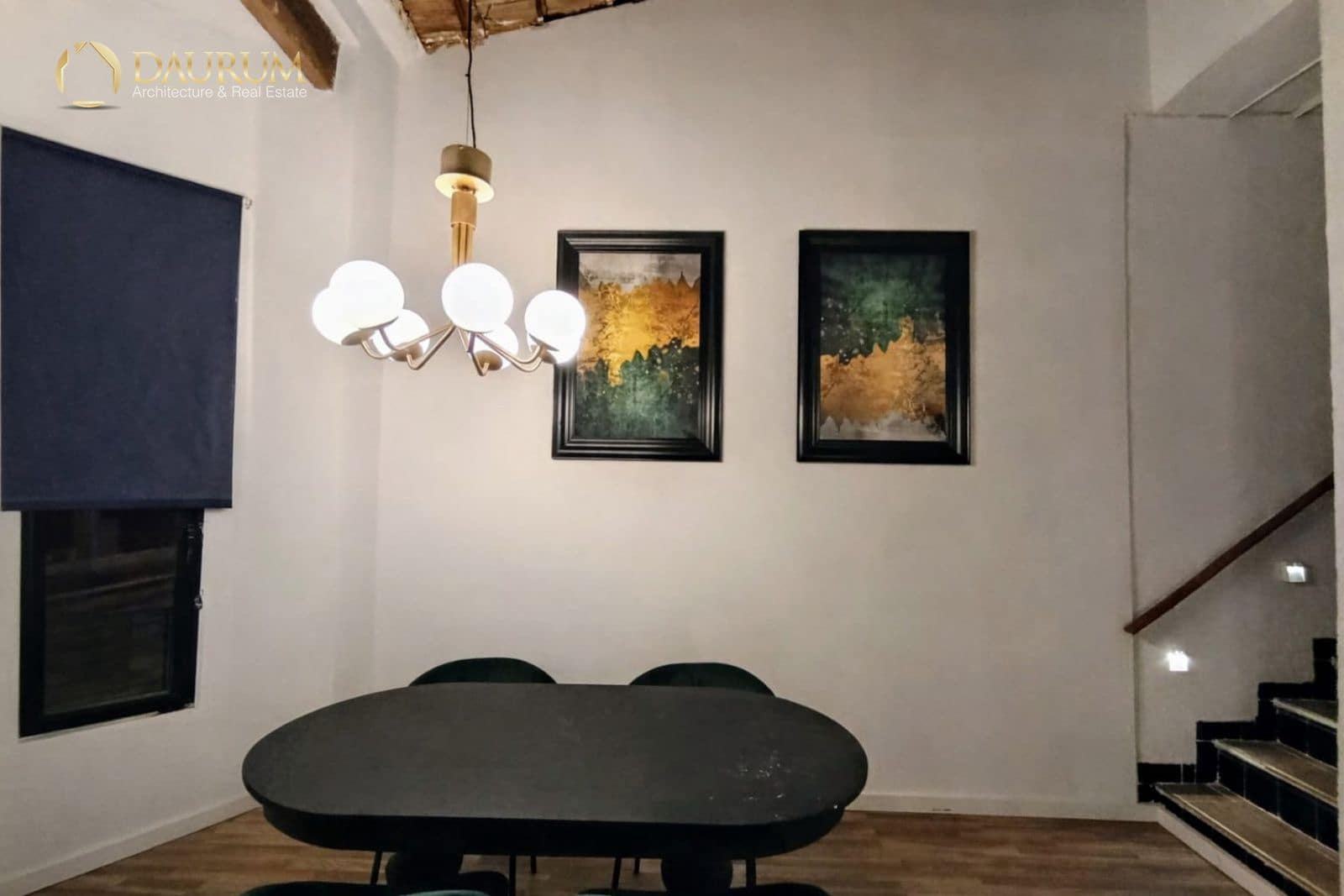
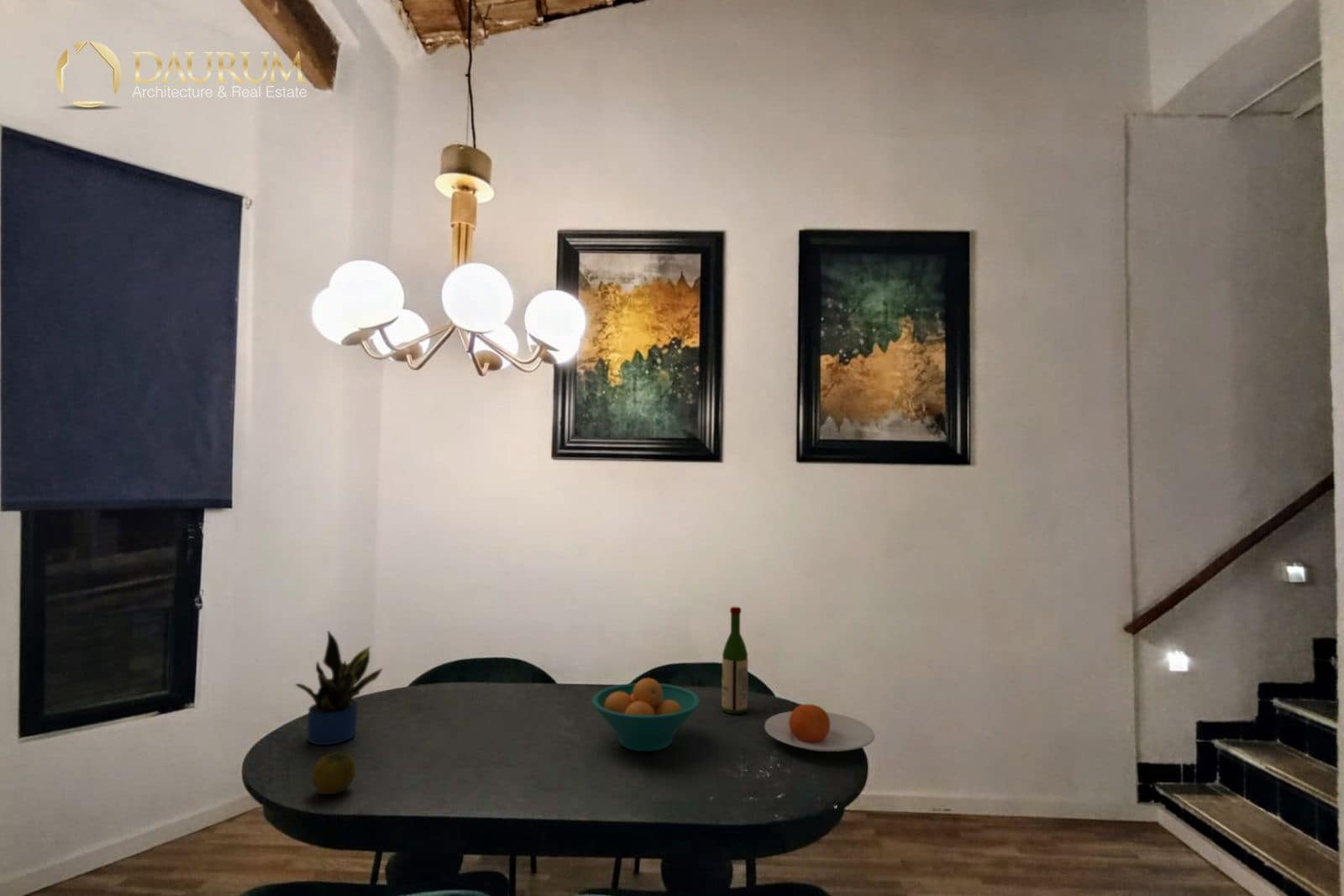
+ potted plant (340, 681)
+ fruit bowl (646, 710)
+ wine bottle (735, 658)
+ plate (818, 725)
+ fruit (333, 773)
